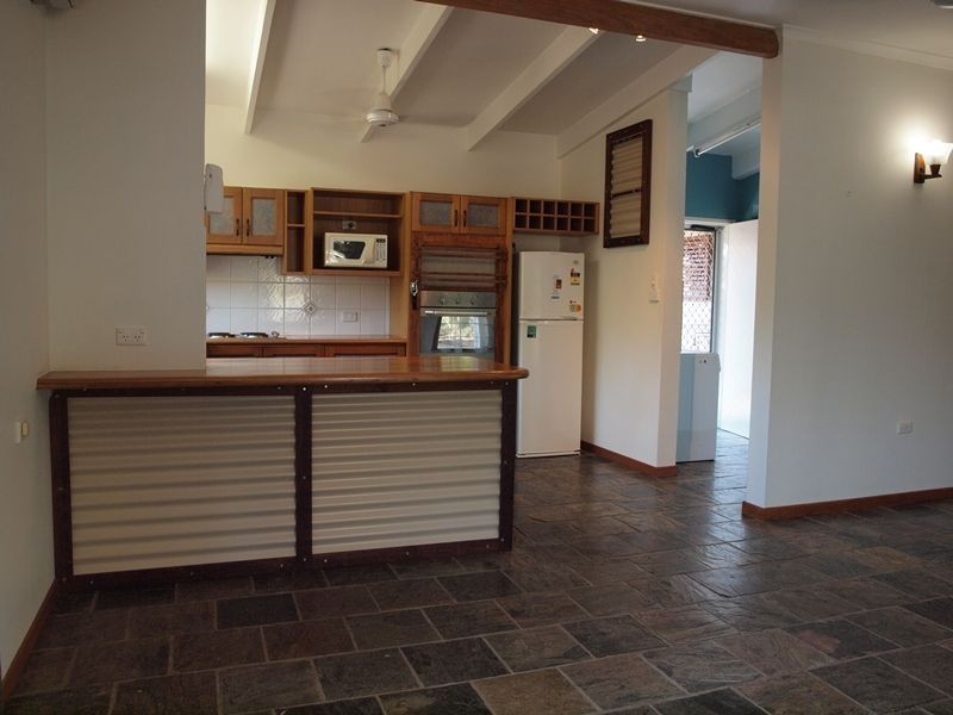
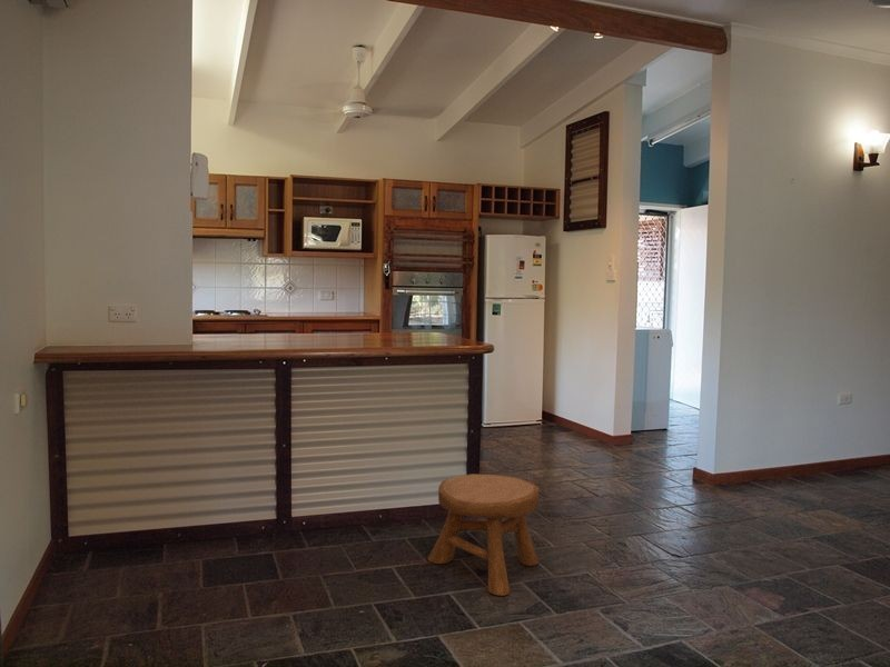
+ stool (479, 527)
